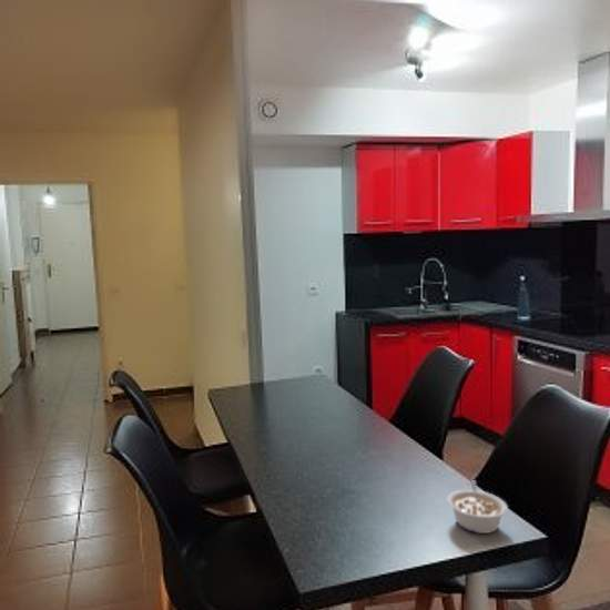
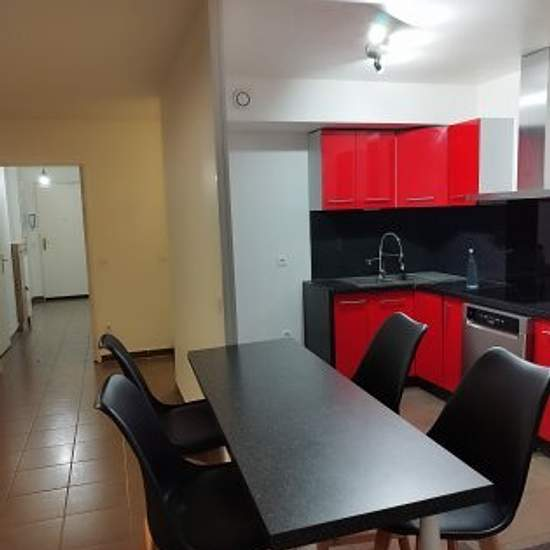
- legume (475, 509)
